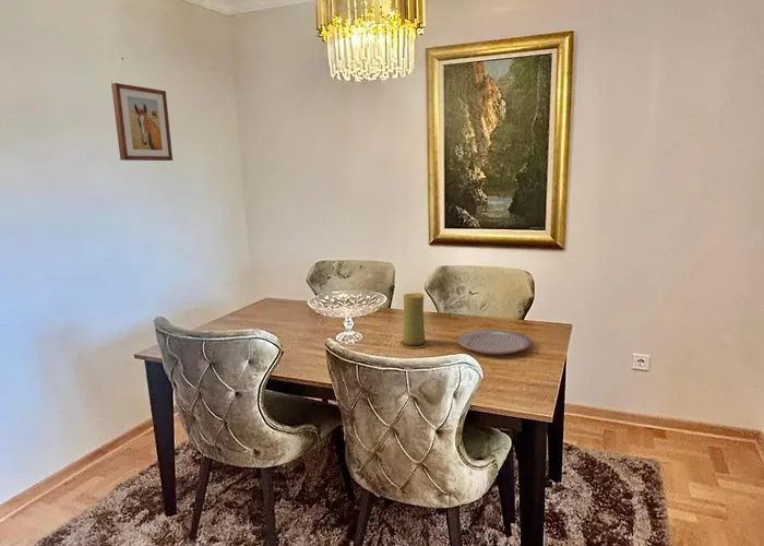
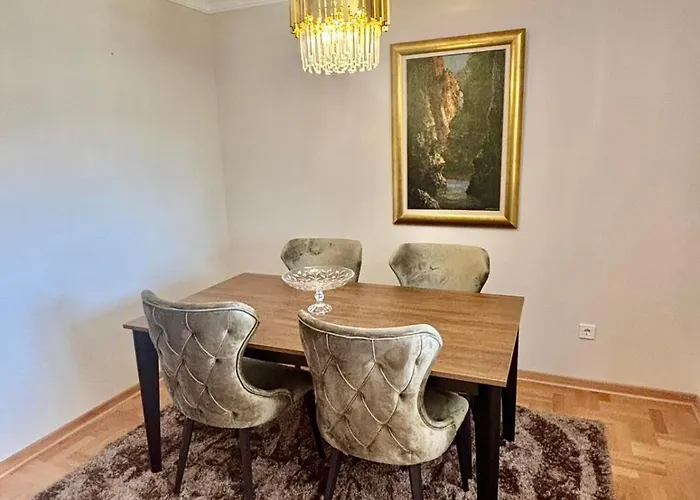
- wall art (143, 123)
- plate (493, 343)
- candle (414, 319)
